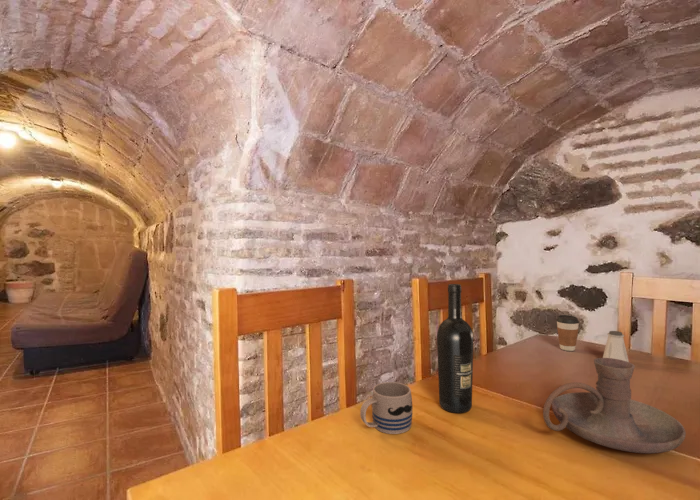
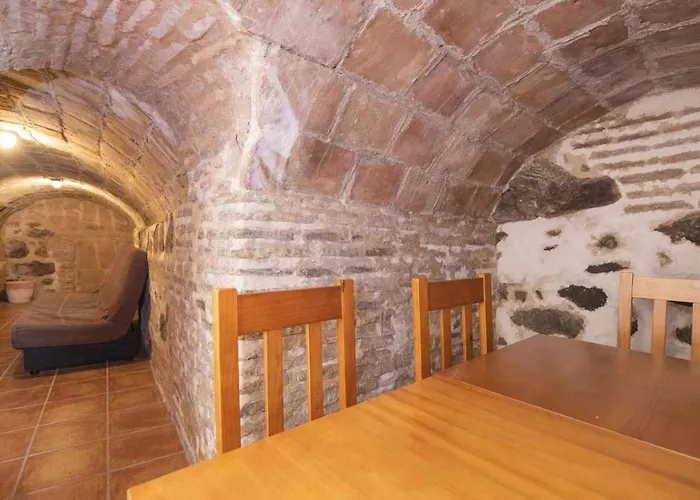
- saltshaker (615, 347)
- coffee cup (567, 333)
- candle holder (602, 399)
- mug (386, 408)
- wine bottle (455, 345)
